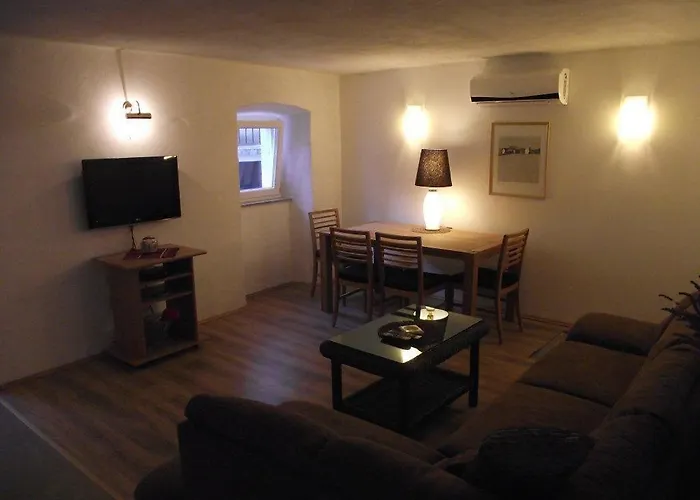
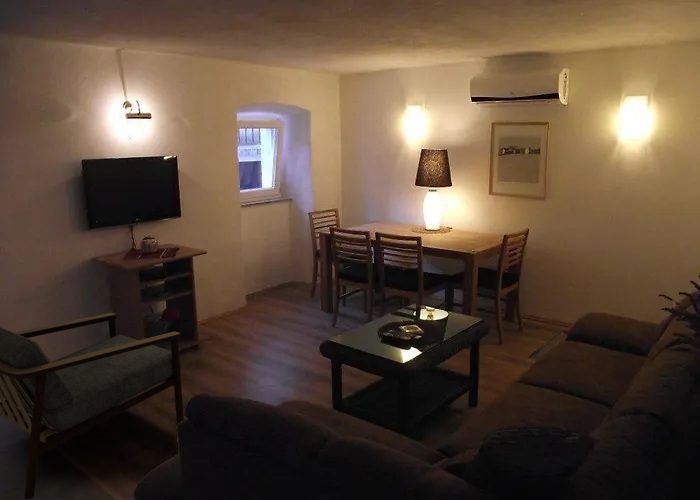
+ armchair (77, 377)
